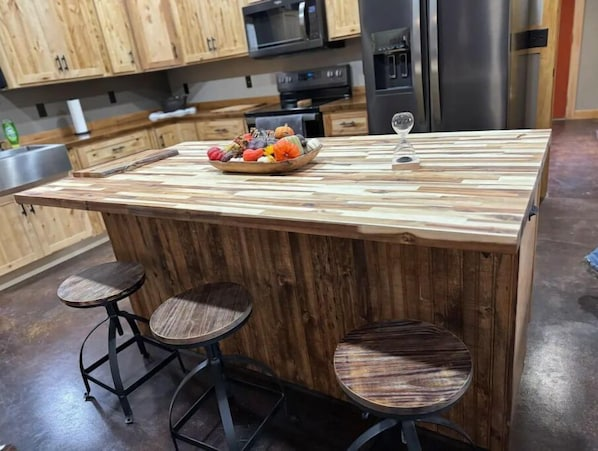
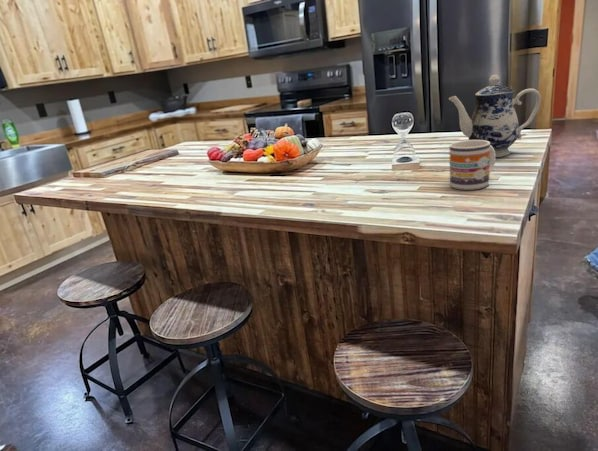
+ mug (473, 163)
+ teapot (493, 115)
